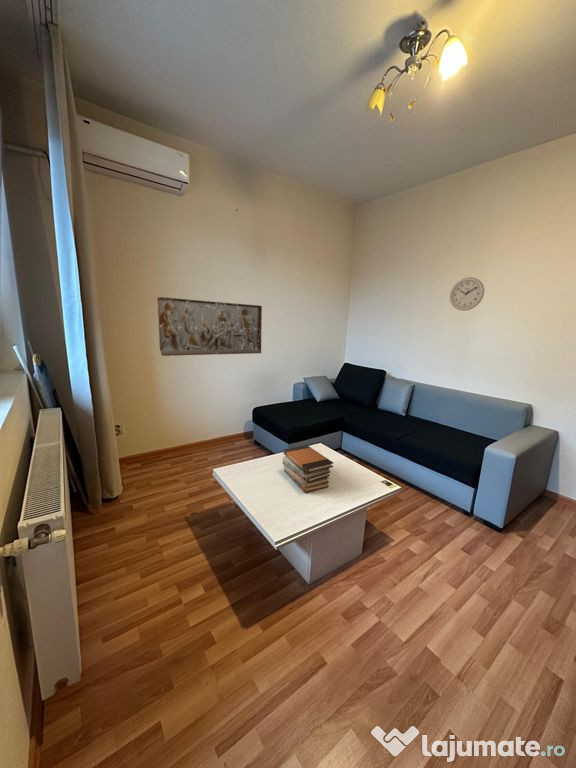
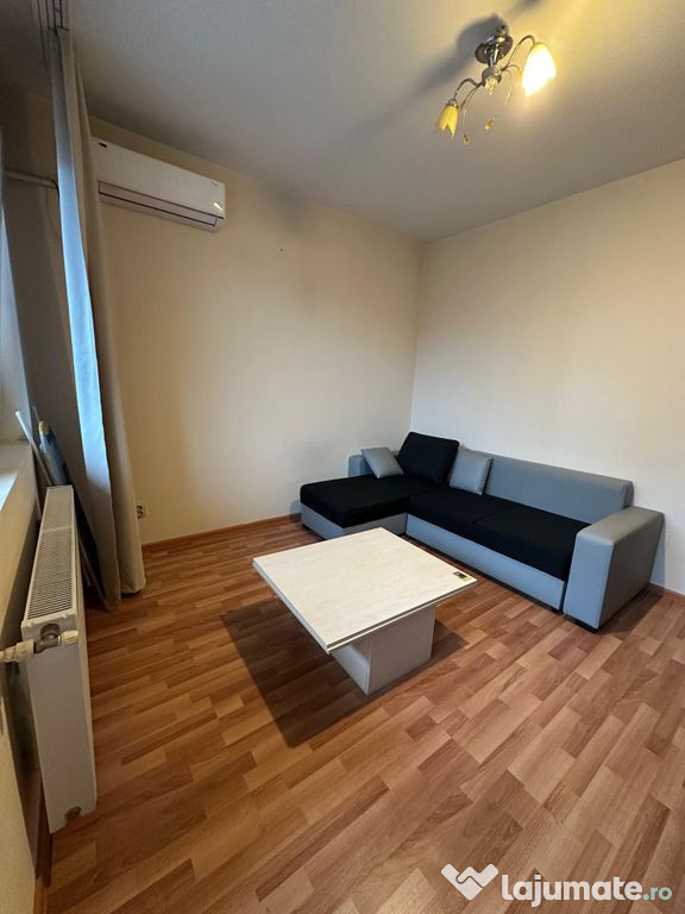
- relief sculpture (215, 328)
- wall clock (466, 294)
- book stack (306, 466)
